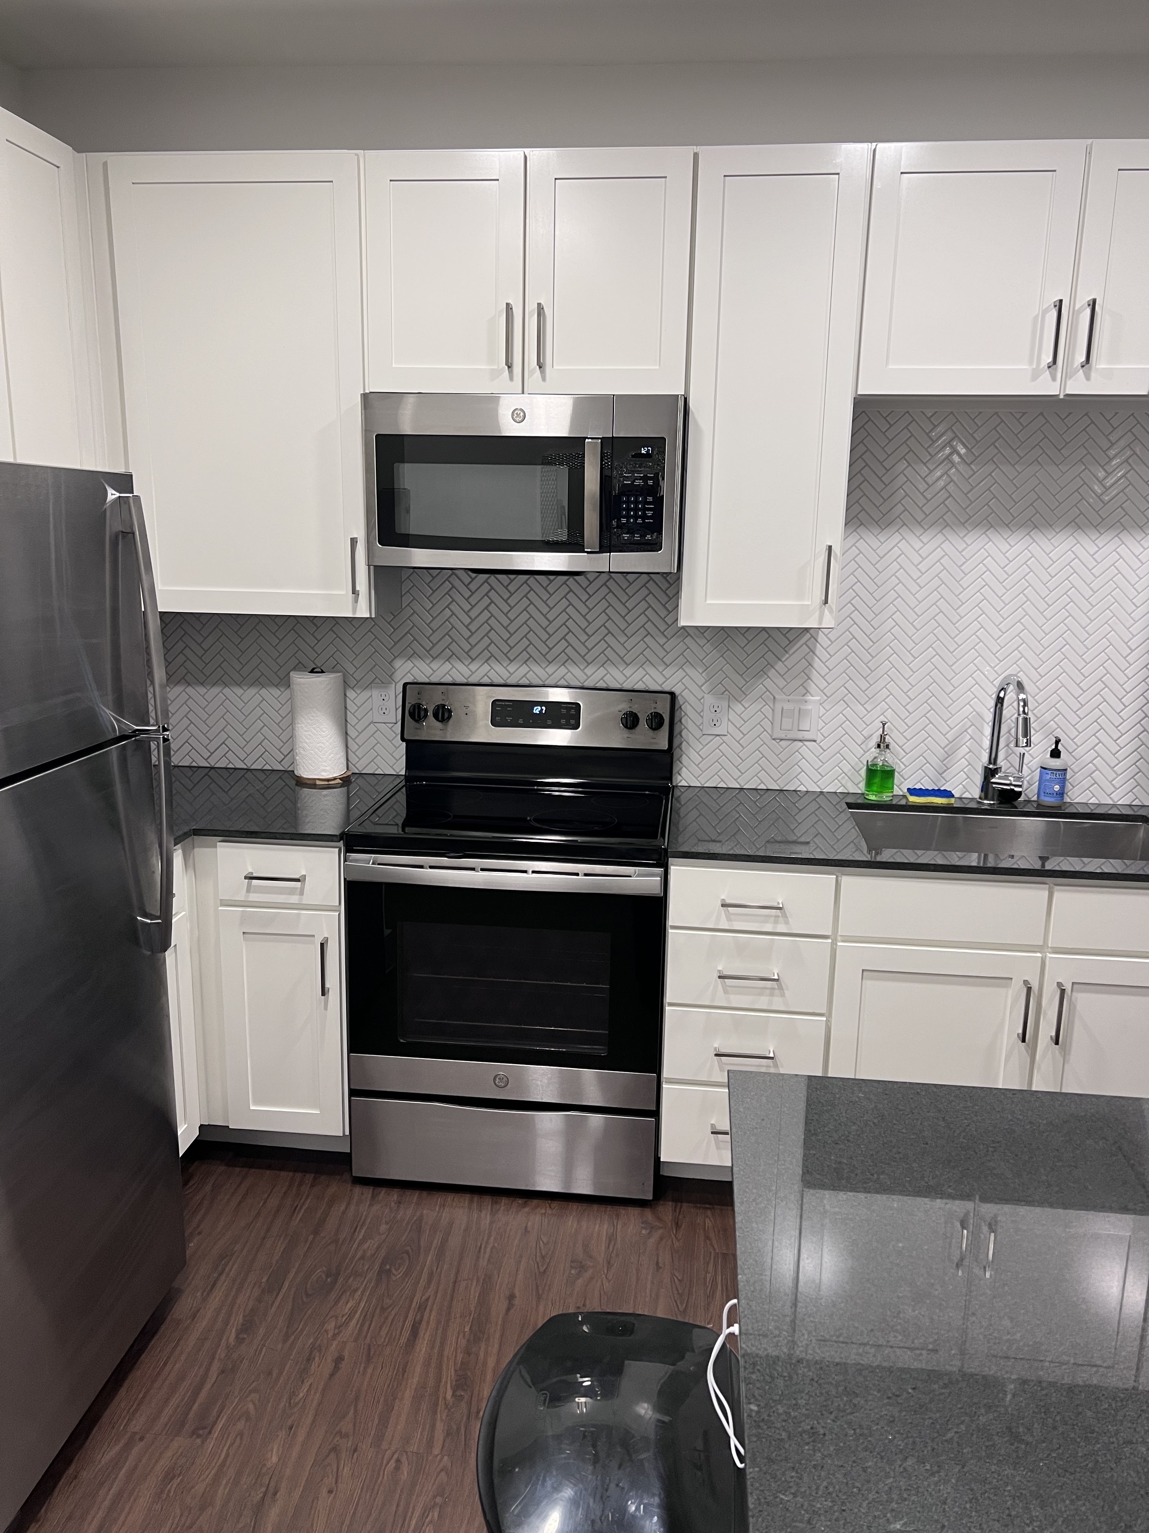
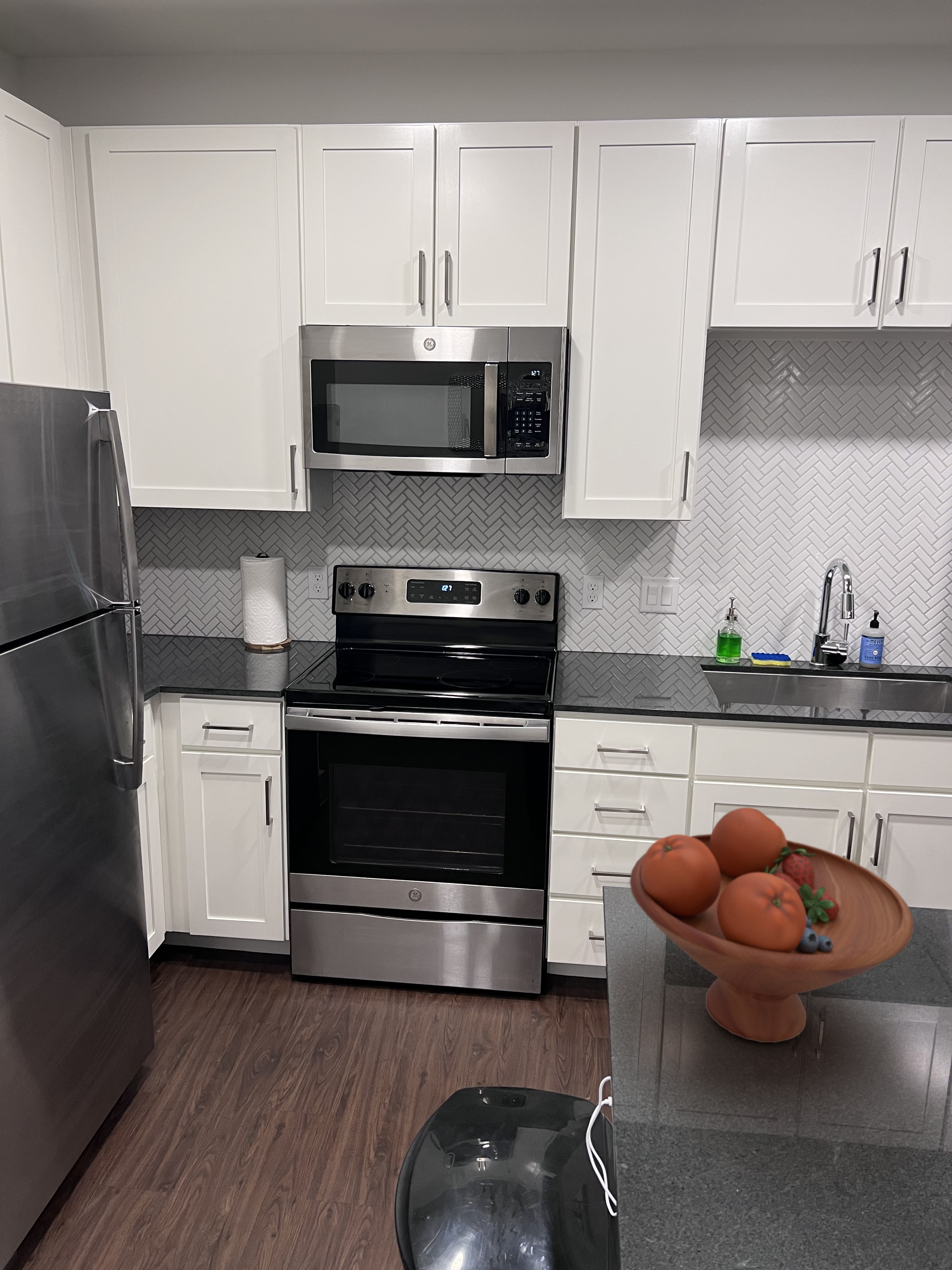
+ fruit bowl (762, 928)
